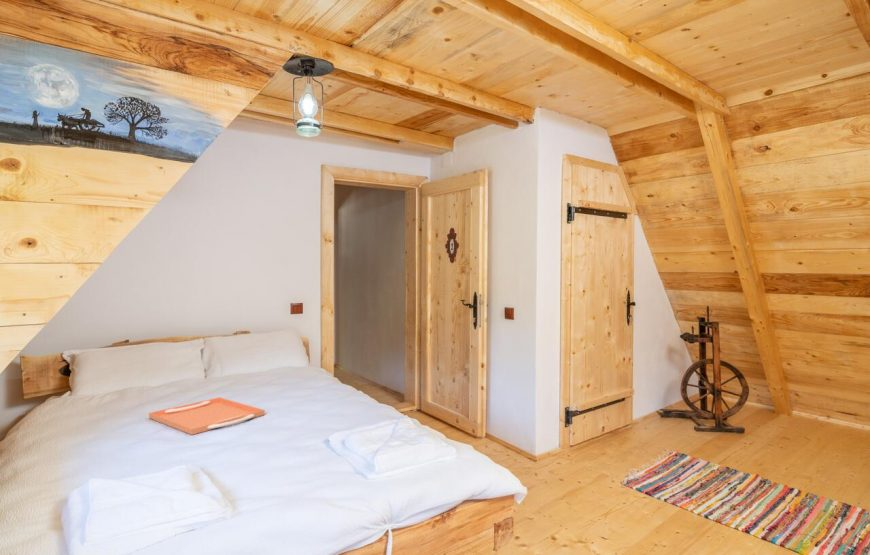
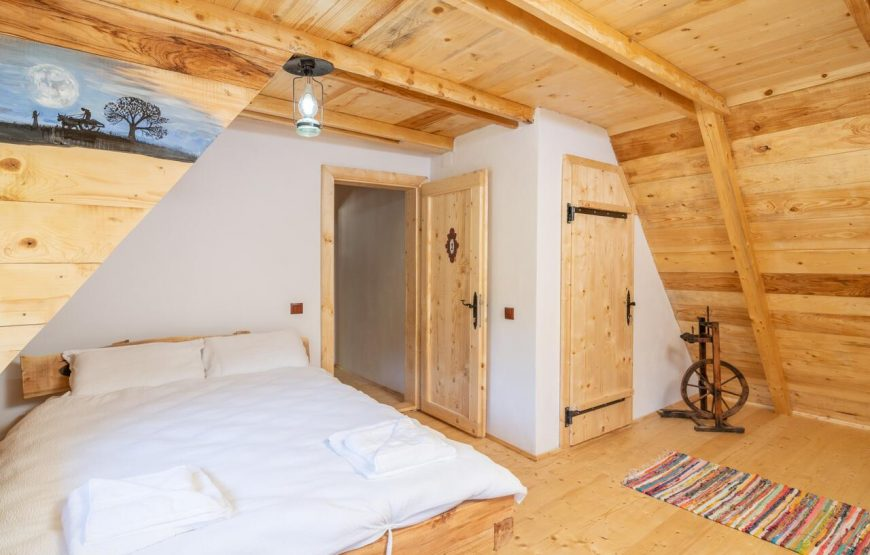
- serving tray (207, 413)
